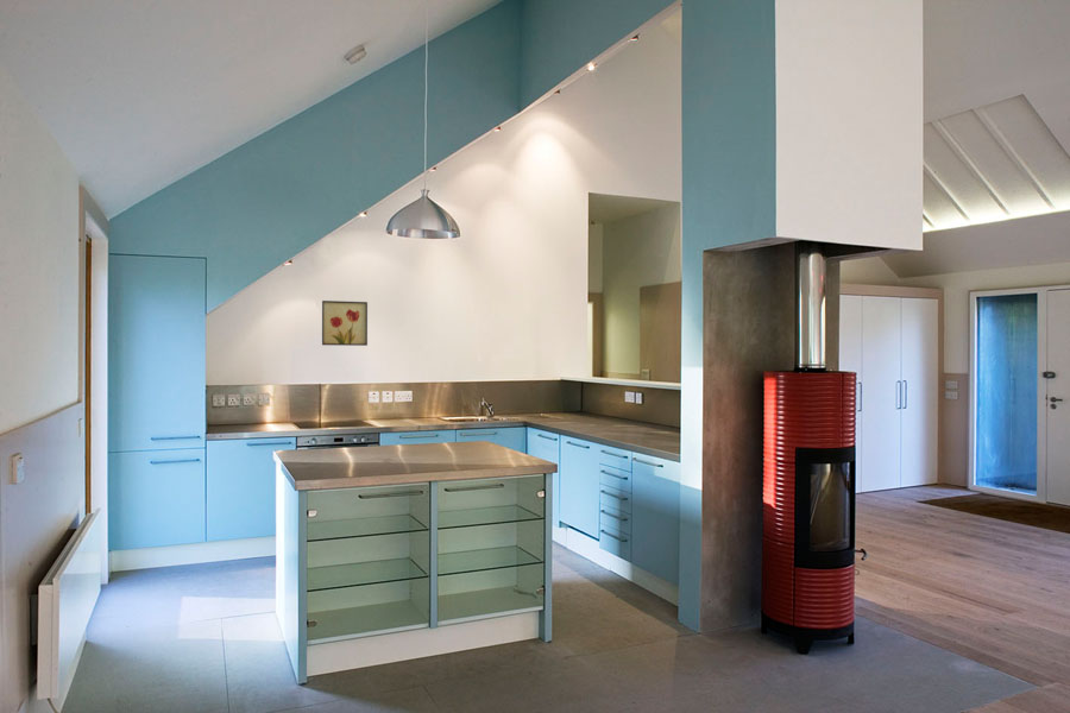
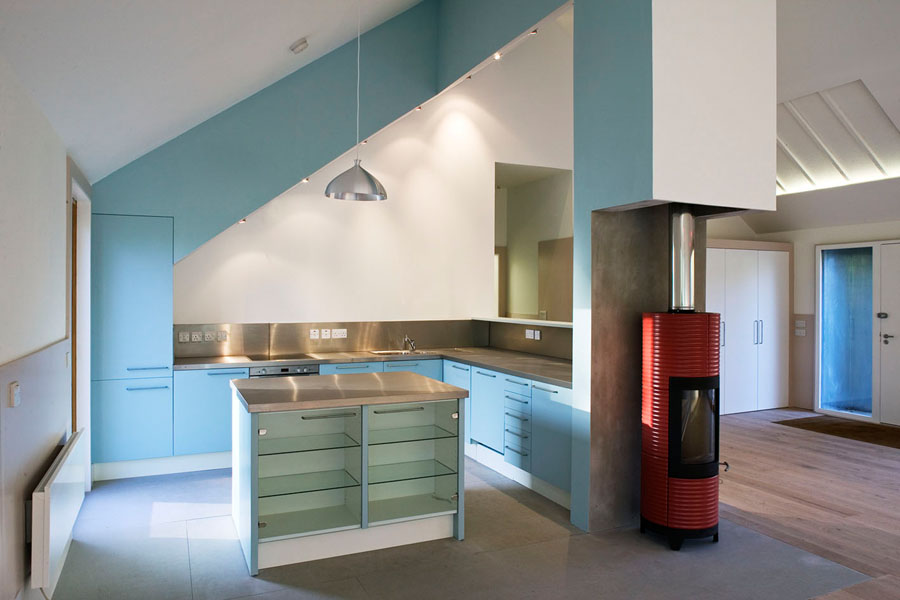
- wall art (345, 323)
